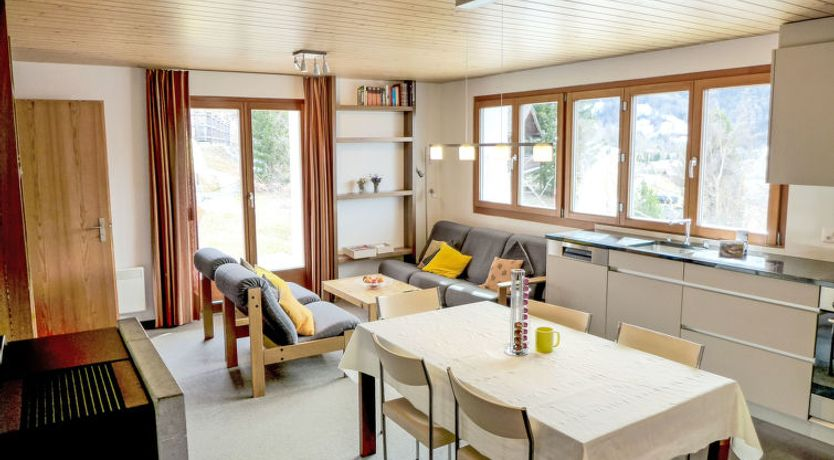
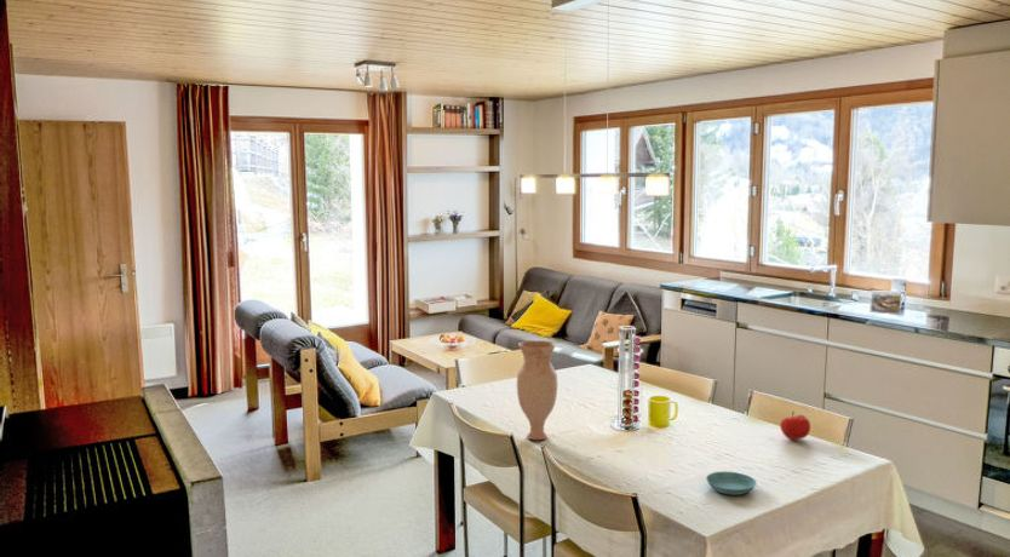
+ saucer (730, 483)
+ fruit (794, 426)
+ vase (536, 391)
